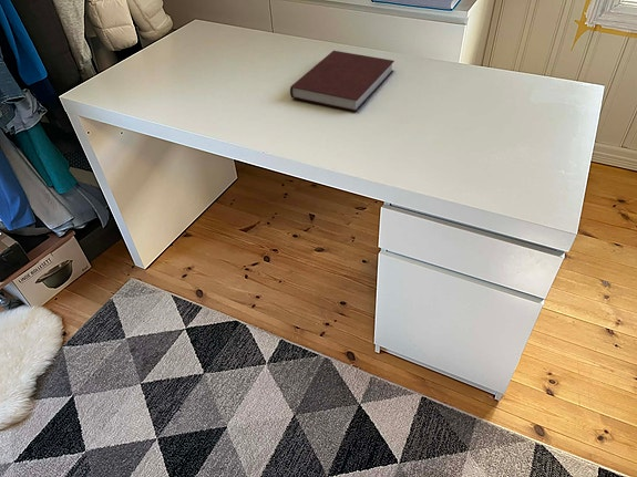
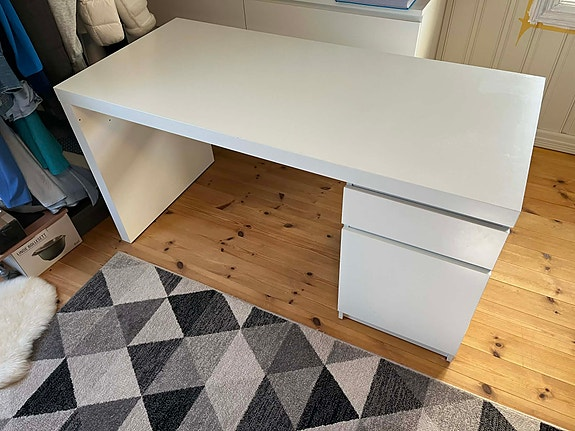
- notebook (343, 79)
